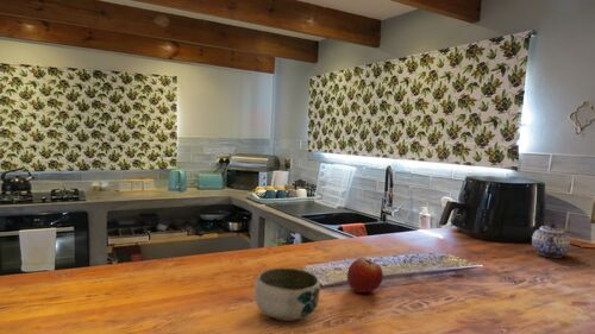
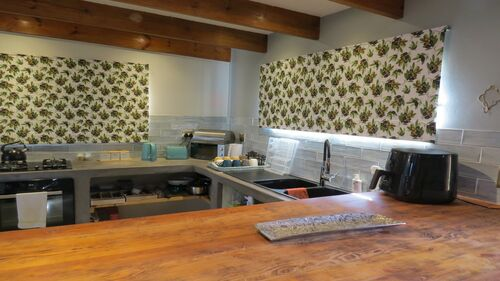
- fruit (364, 275)
- teapot (551, 238)
- bowl (287, 295)
